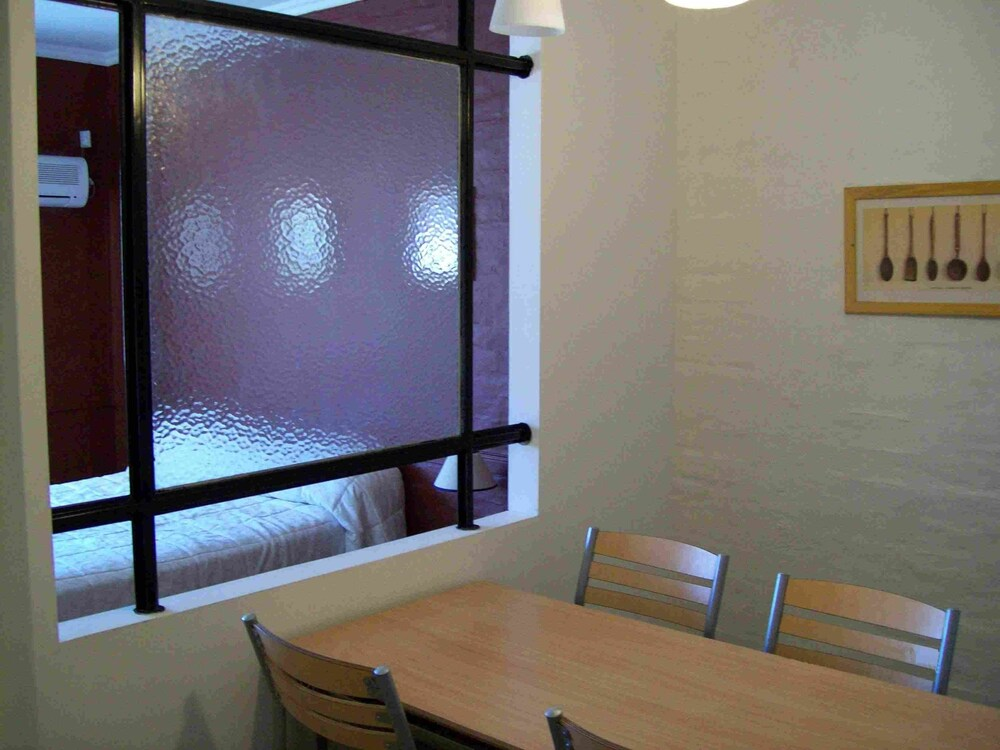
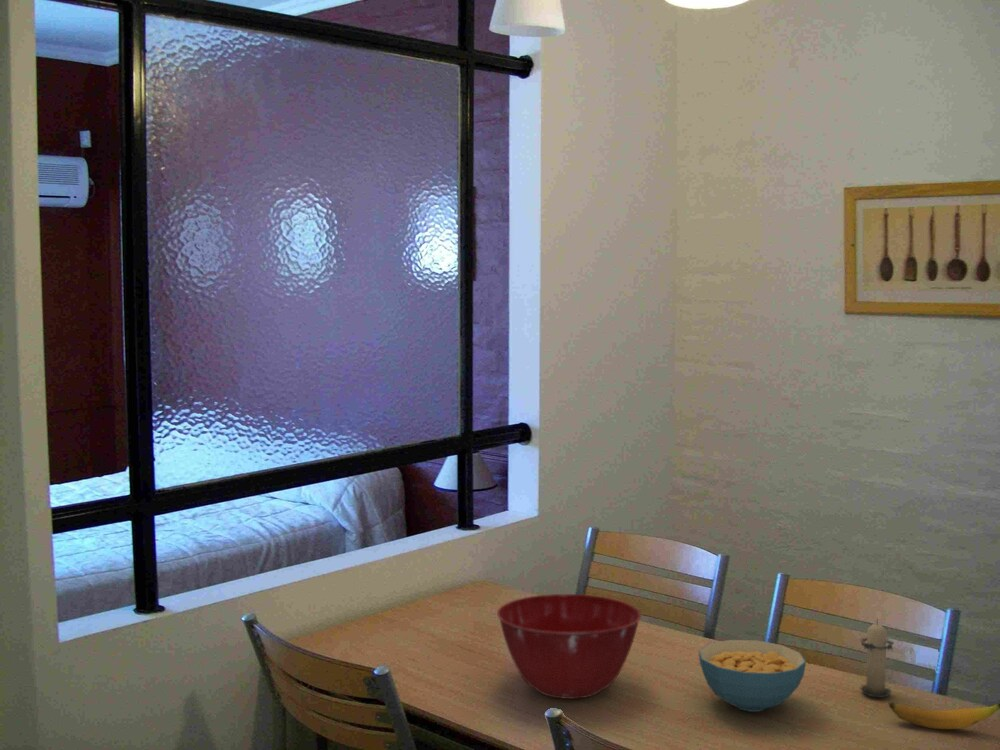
+ mixing bowl (568, 649)
+ candle (876, 656)
+ cereal bowl (750, 680)
+ banana (943, 712)
